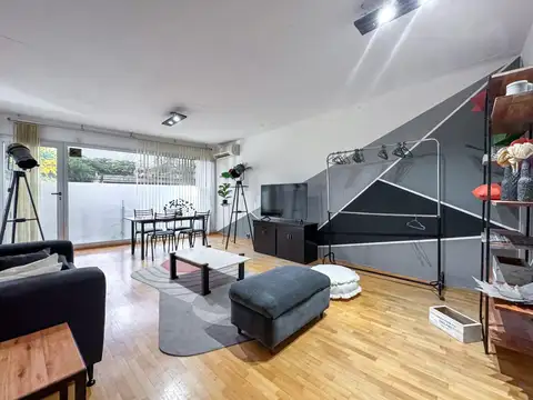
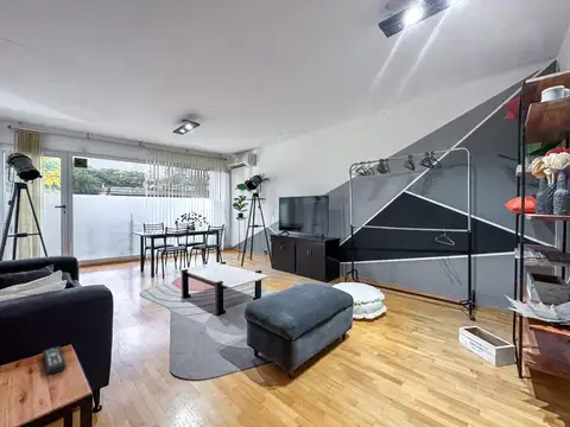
+ remote control (53, 359)
